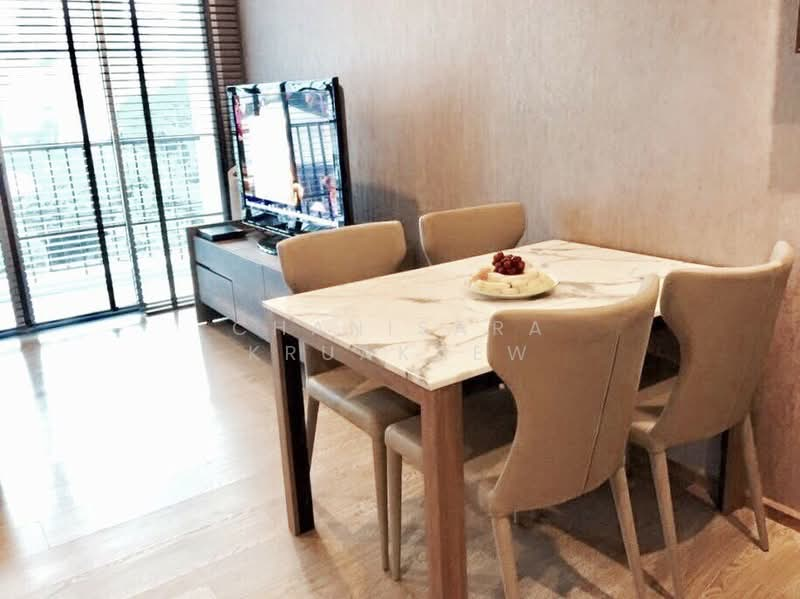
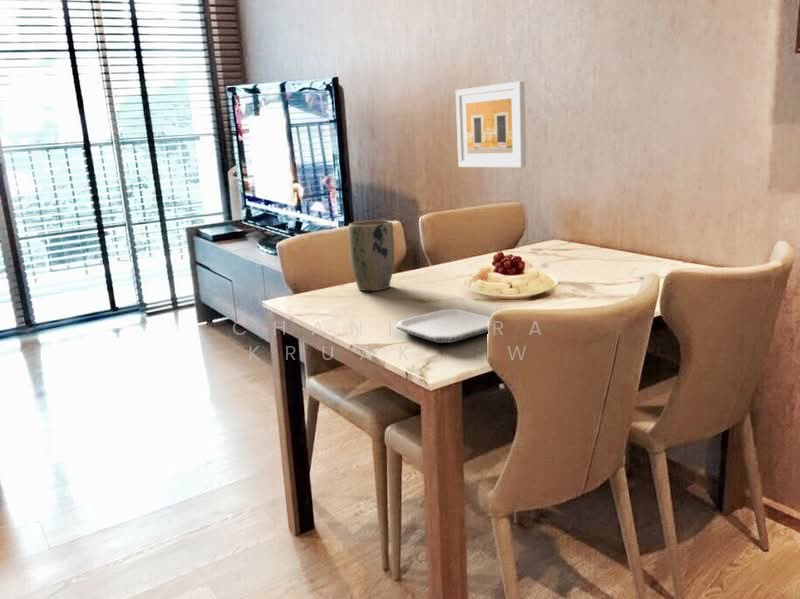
+ plant pot (372, 255)
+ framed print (489, 127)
+ plate (447, 326)
